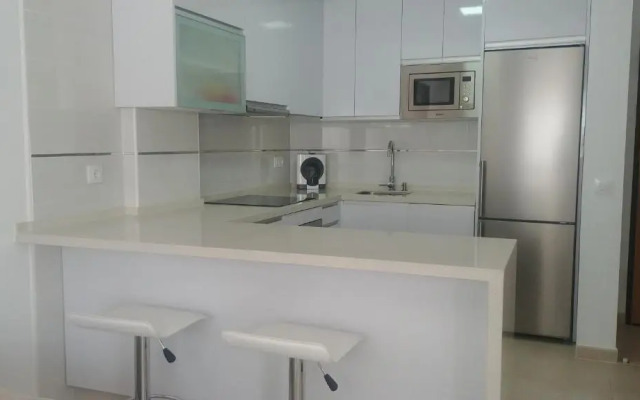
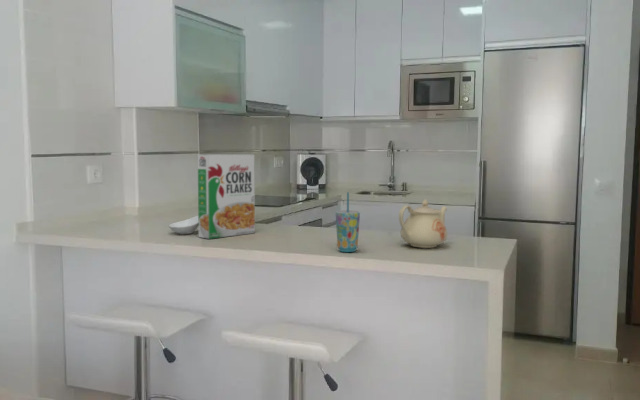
+ cup (347, 221)
+ spoon rest (196, 223)
+ teapot (423, 222)
+ cereal box (227, 194)
